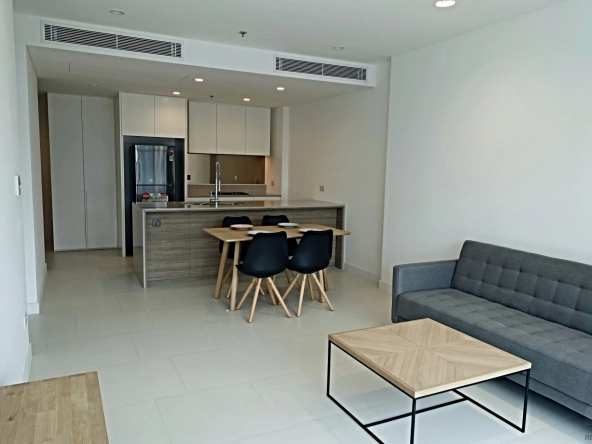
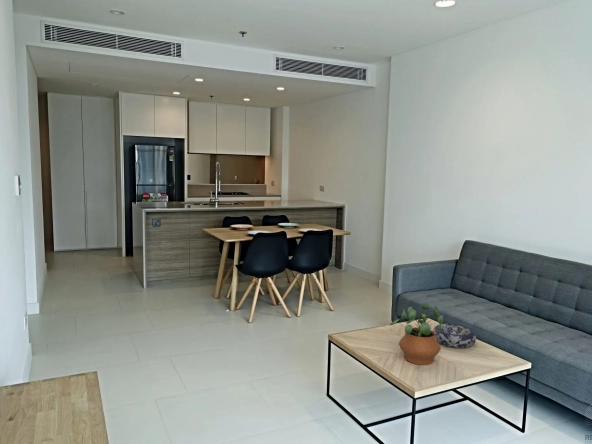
+ potted plant (415, 332)
+ decorative bowl (453, 335)
